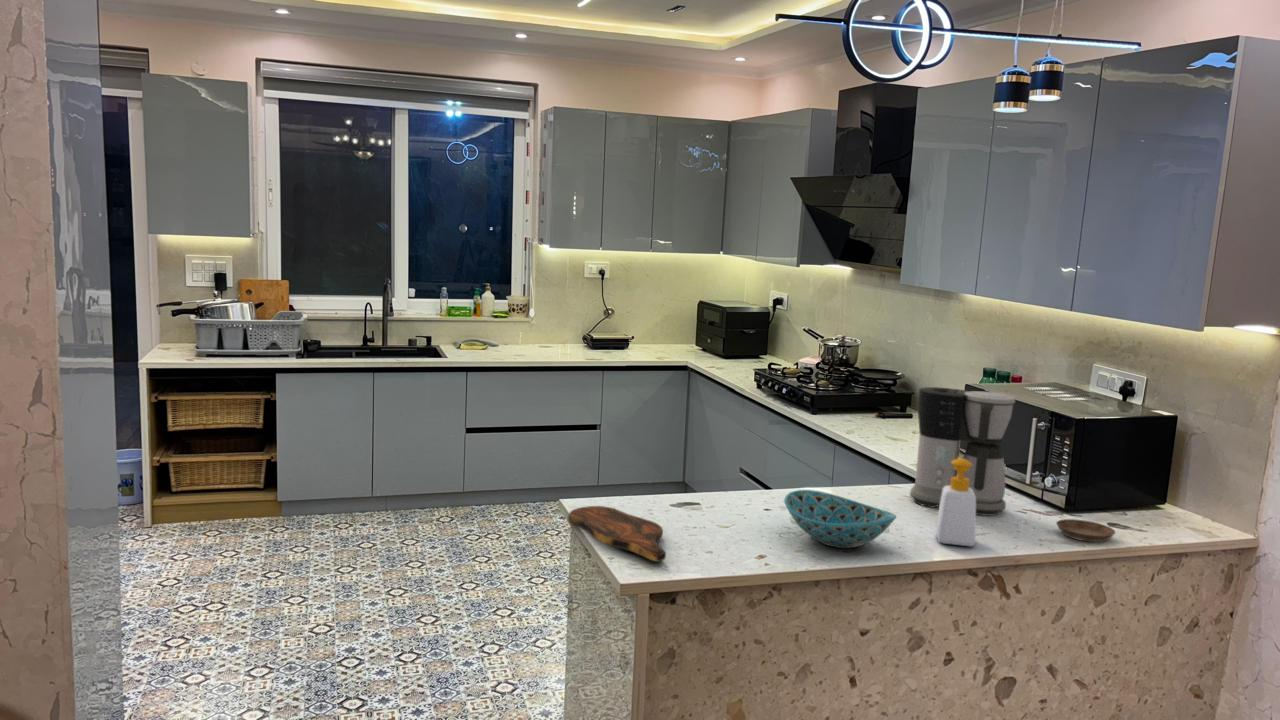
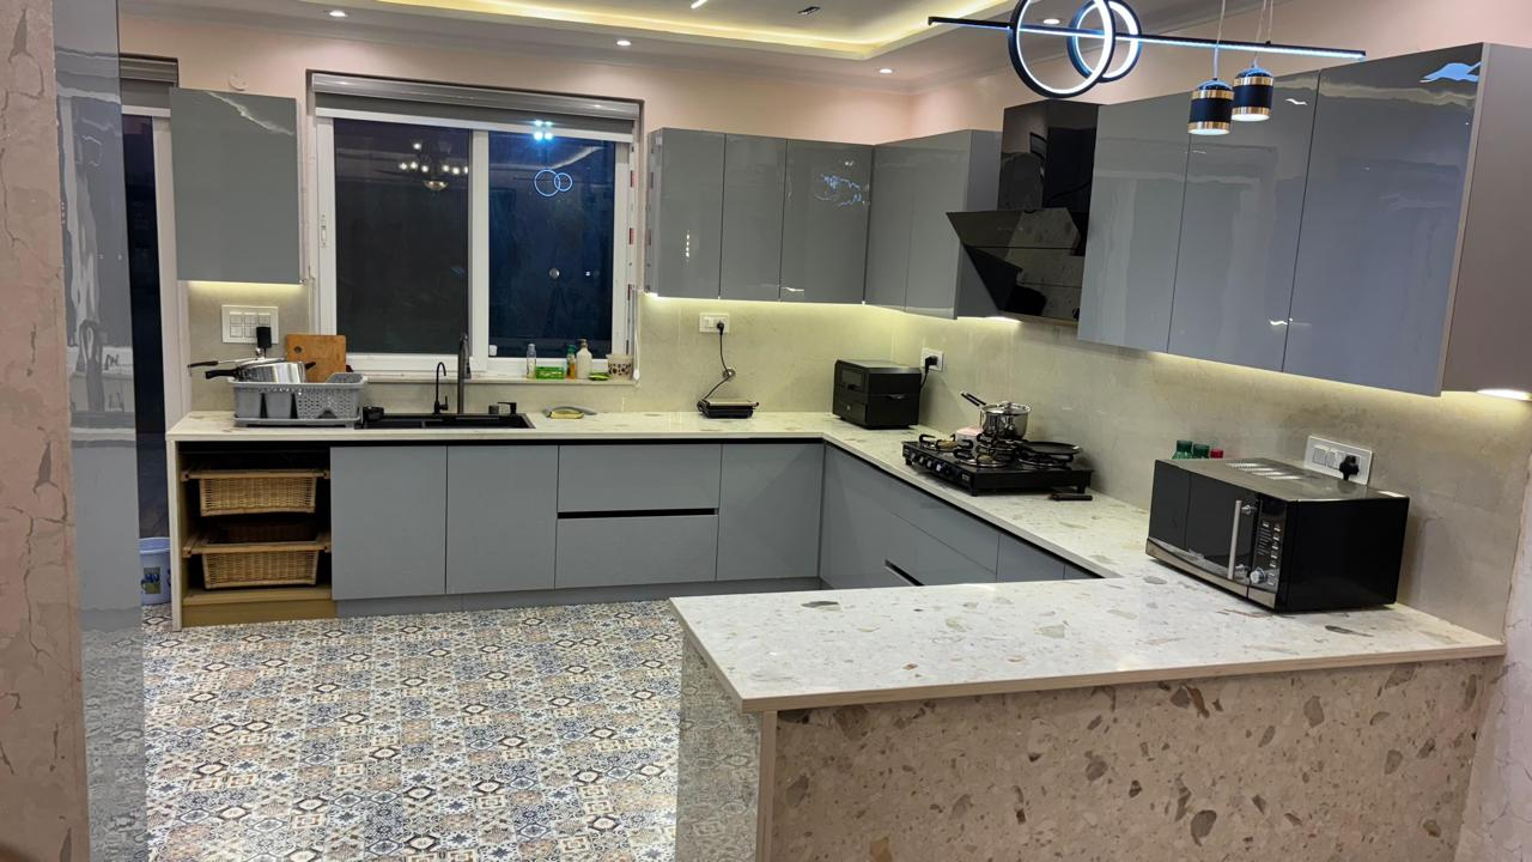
- soap bottle (957, 498)
- saucer (1085, 531)
- cutting board (624, 530)
- bowl (838, 523)
- coffee maker (959, 449)
